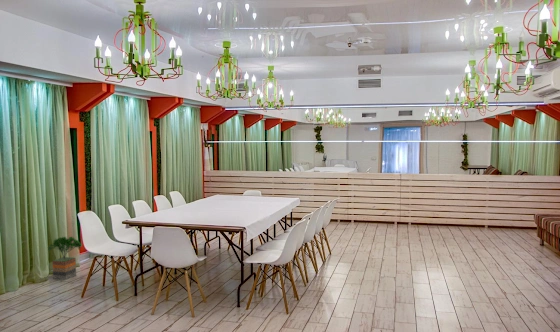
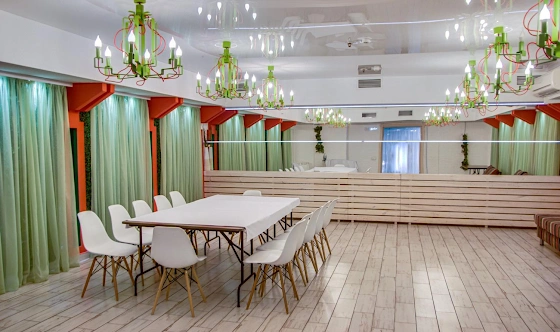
- potted tree (64, 256)
